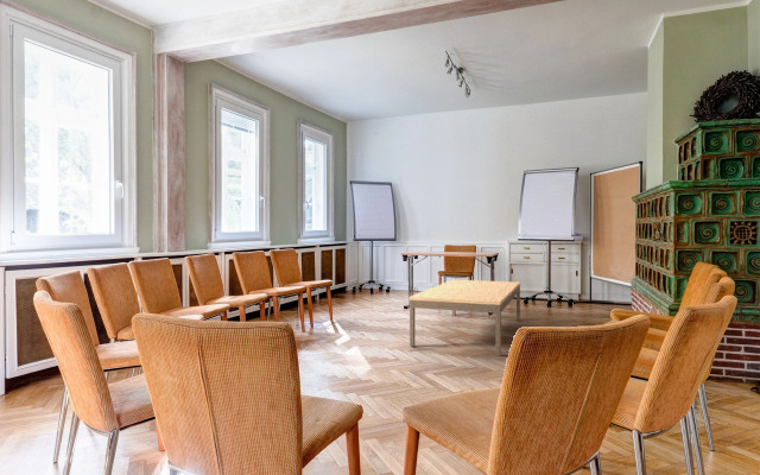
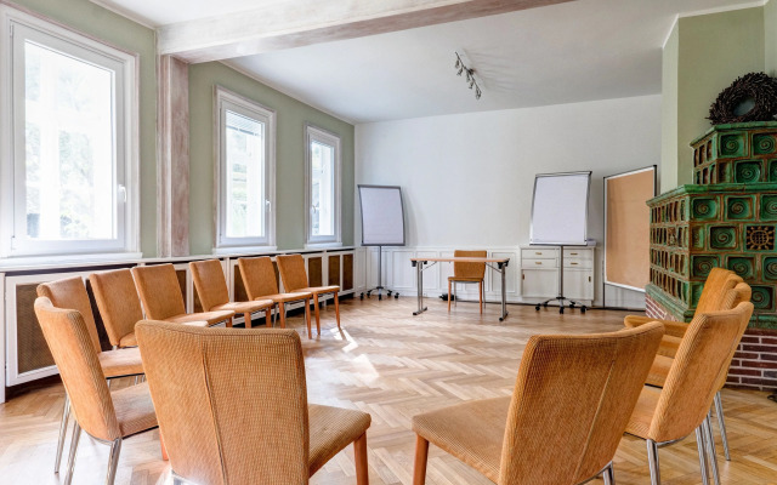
- coffee table (471, 310)
